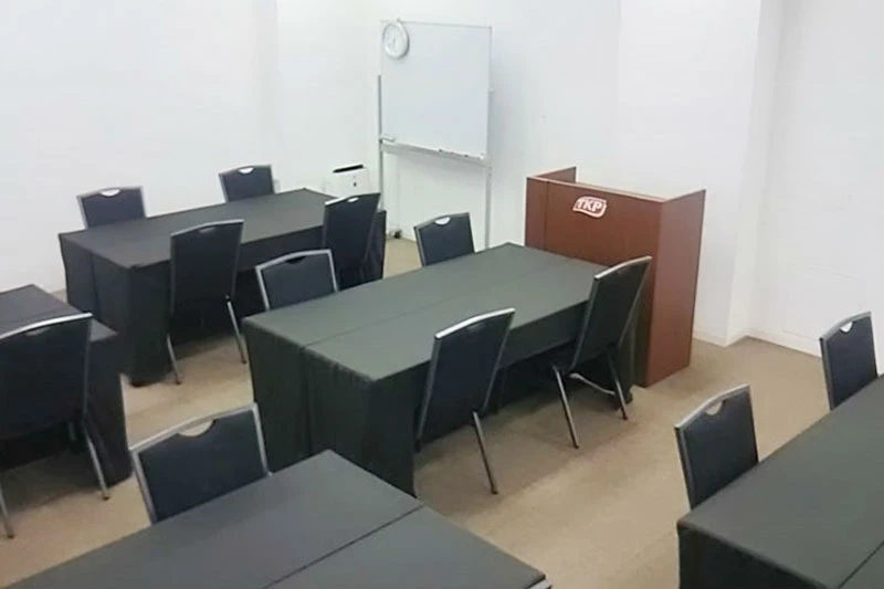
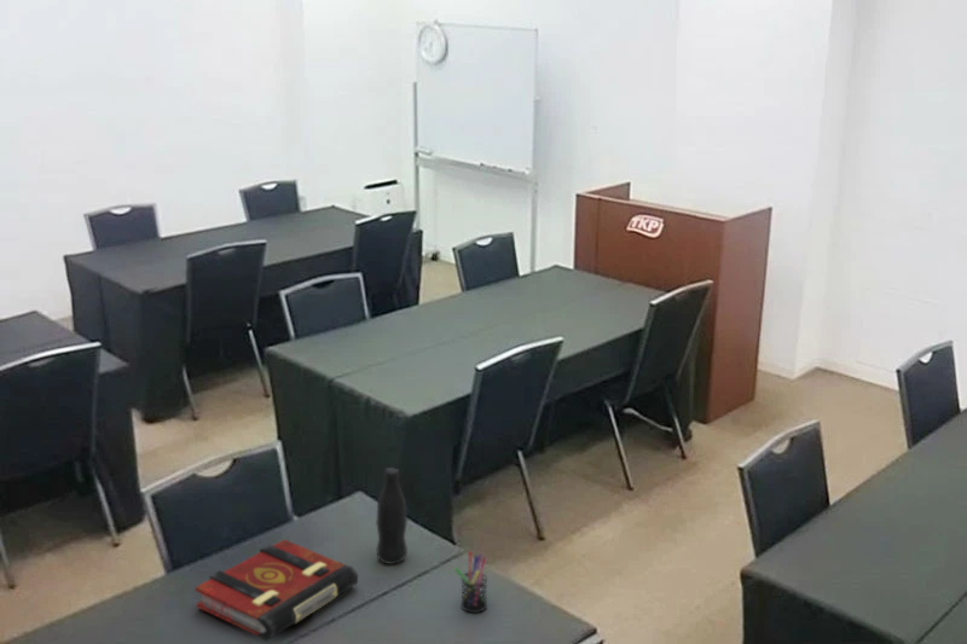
+ pen holder (470, 581)
+ book (277, 586)
+ bottle (390, 514)
